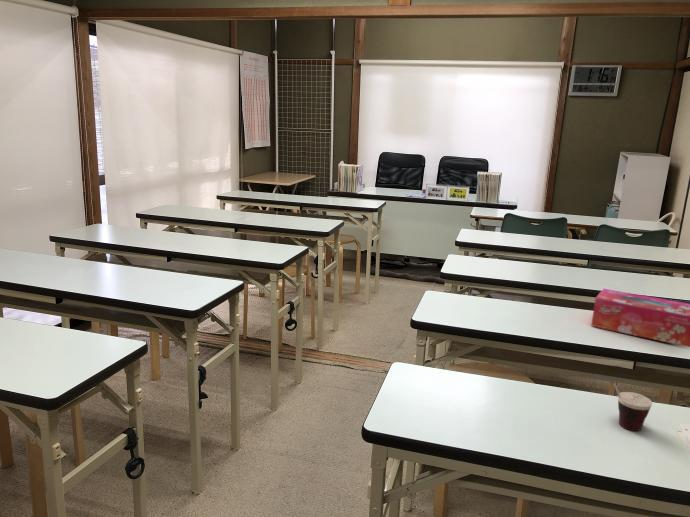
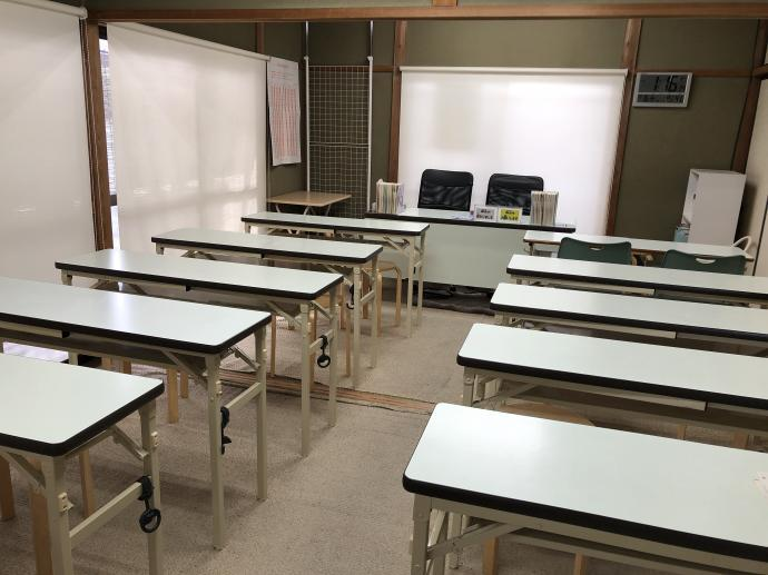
- tissue box (644, 315)
- cup (620, 401)
